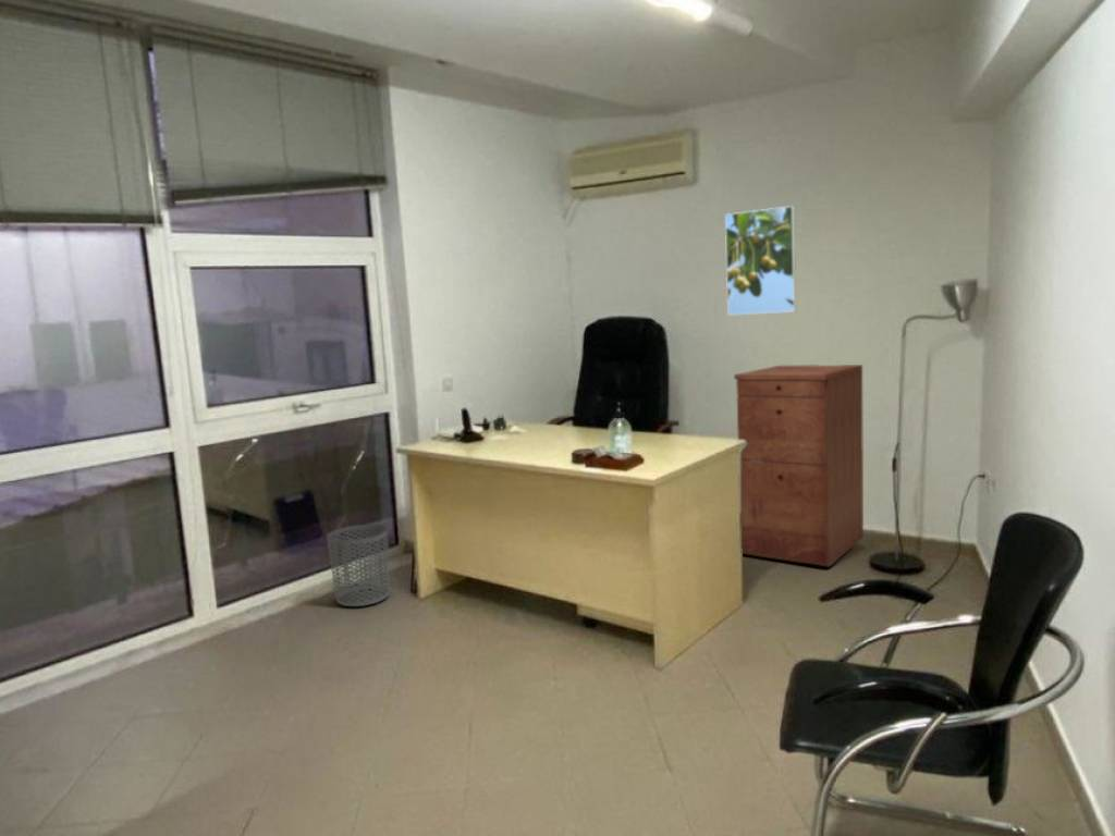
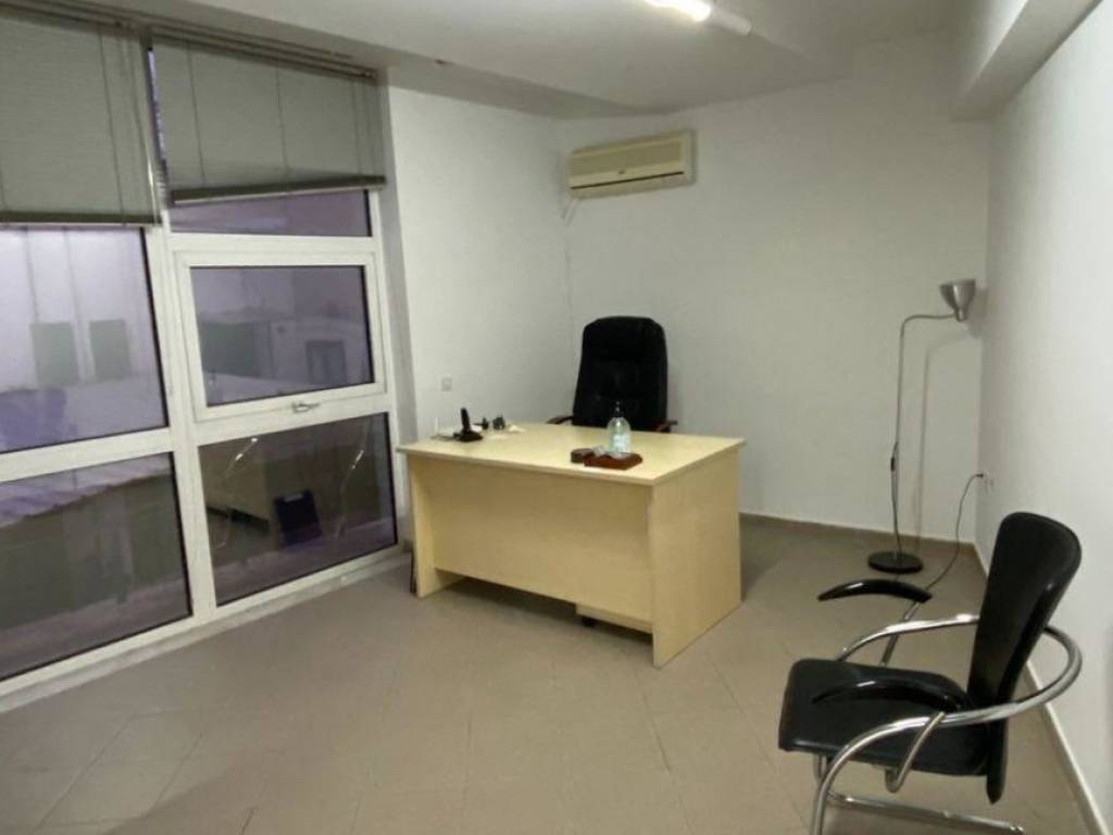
- waste bin (359, 565)
- filing cabinet (801, 458)
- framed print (760, 262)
